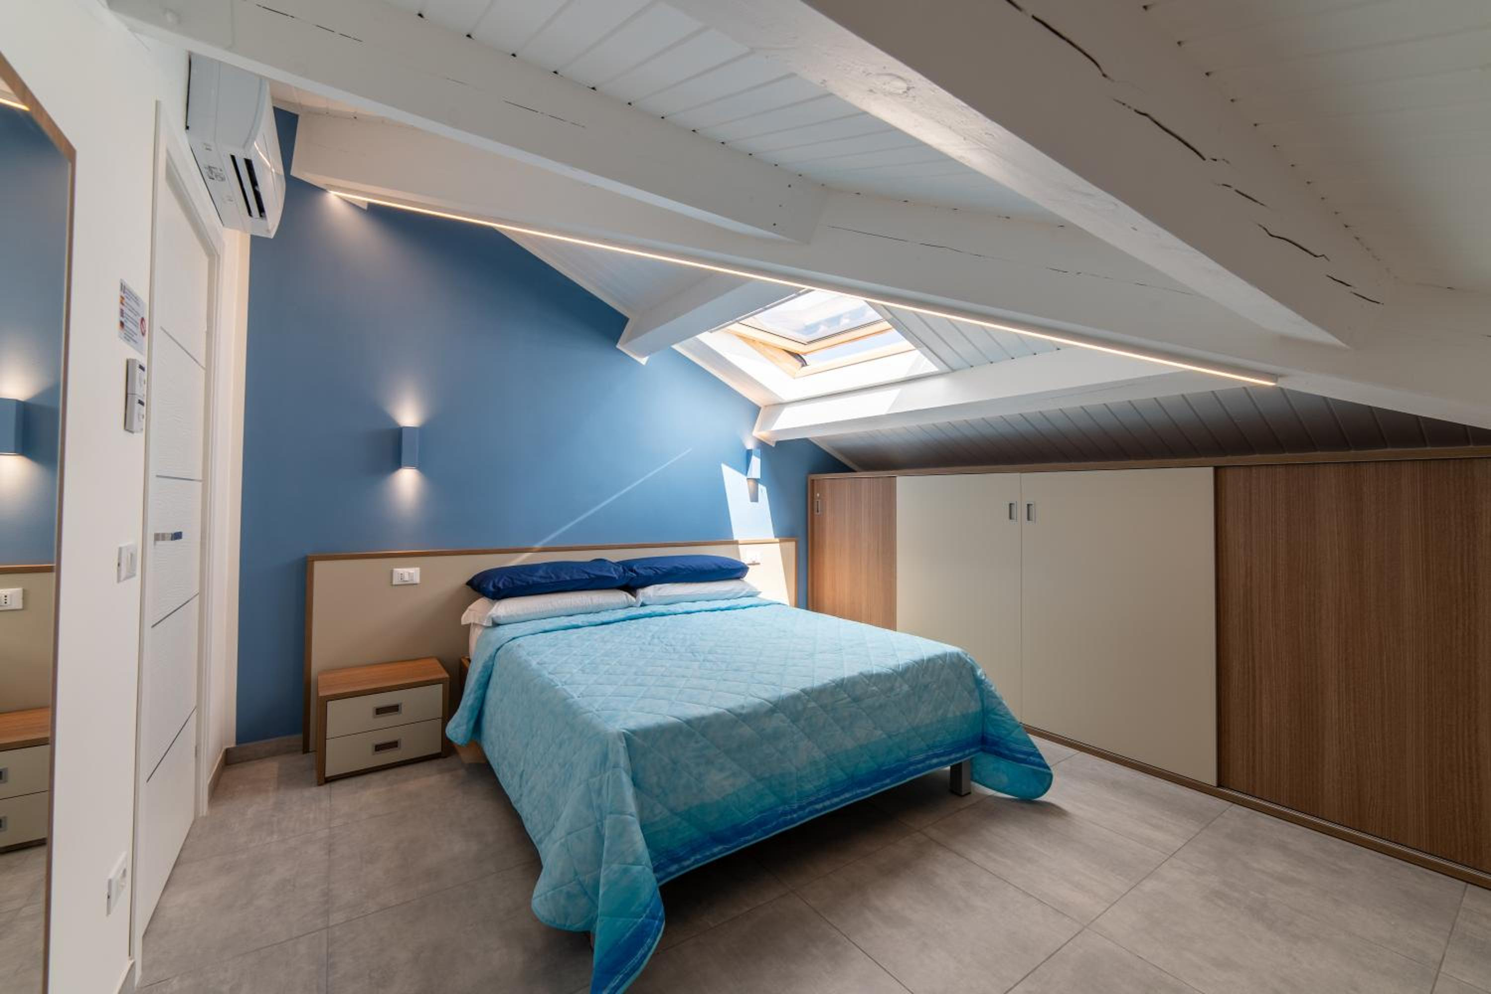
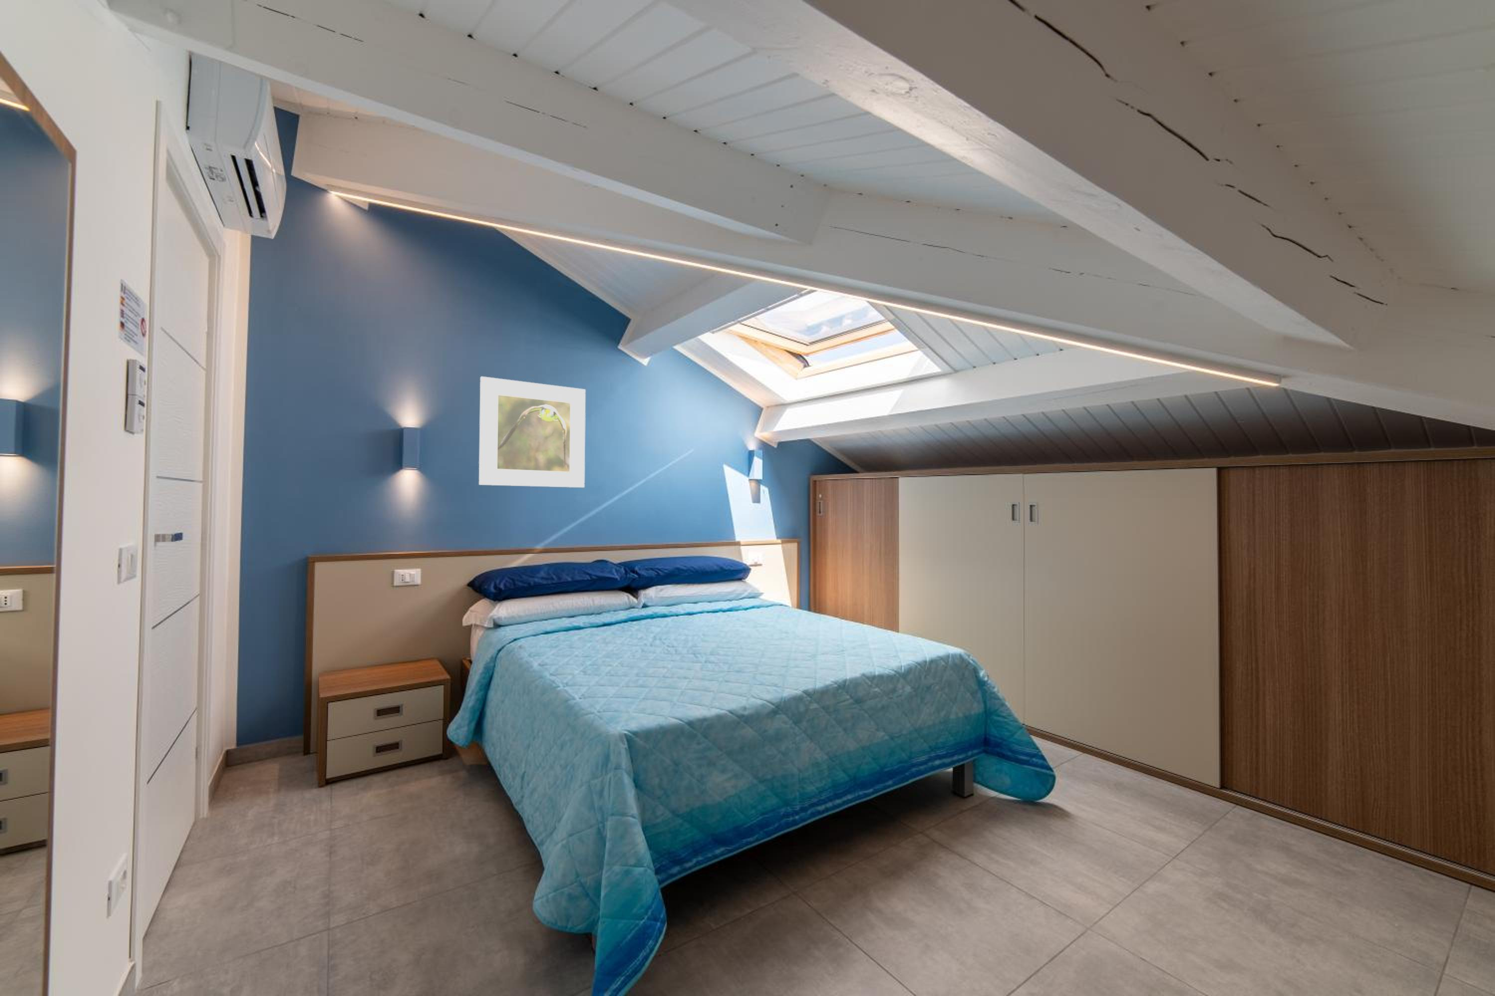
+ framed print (535, 435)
